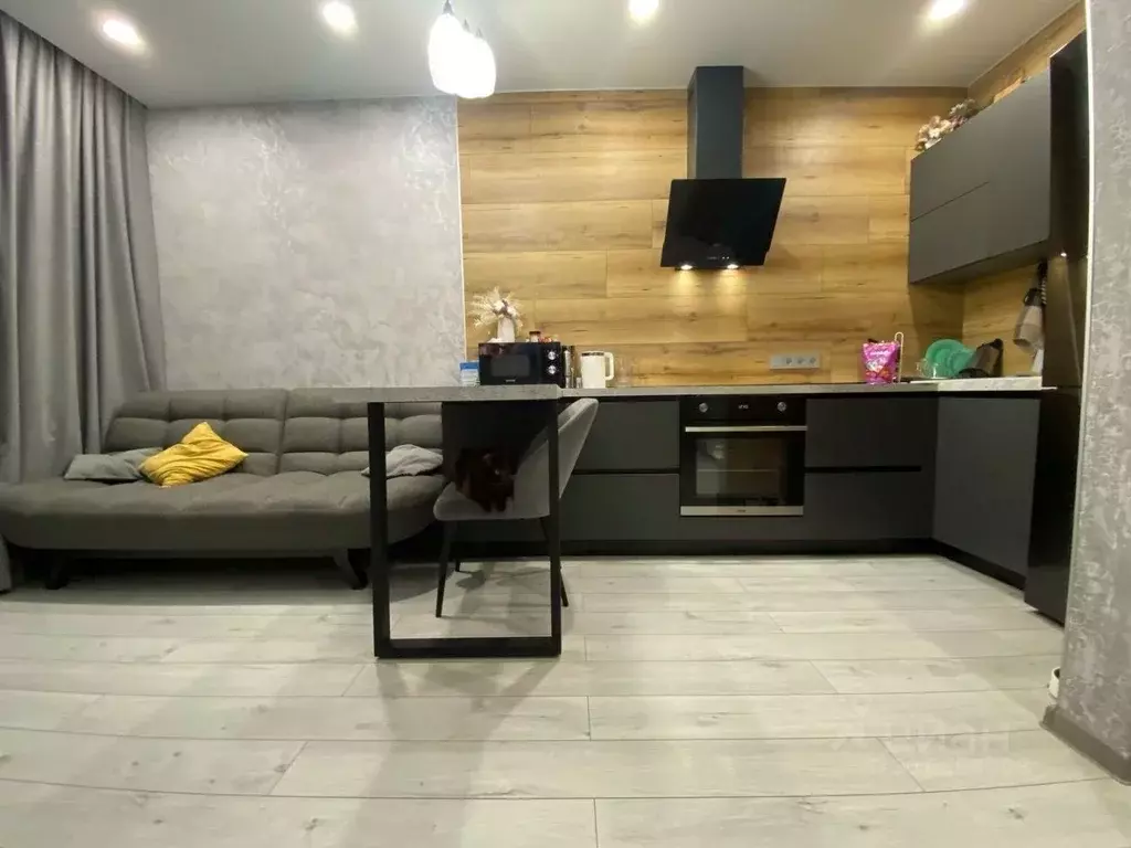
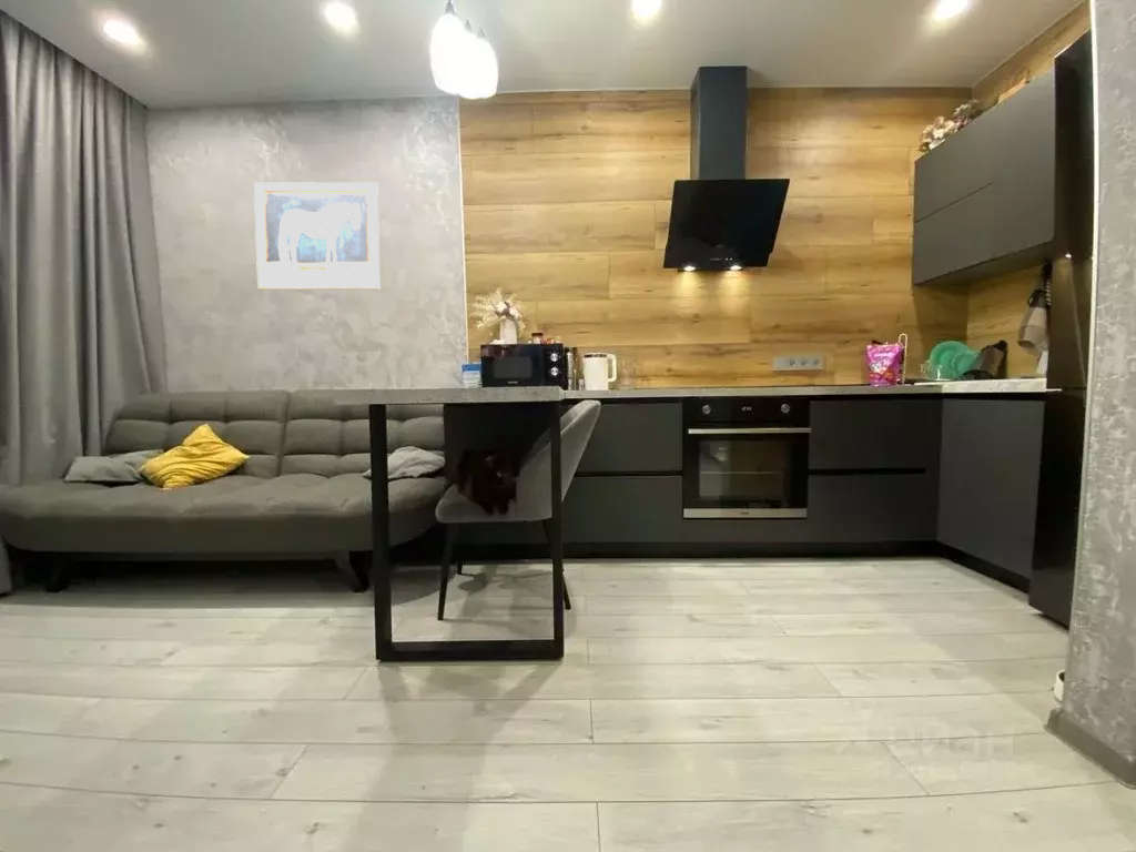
+ wall art (317, 236)
